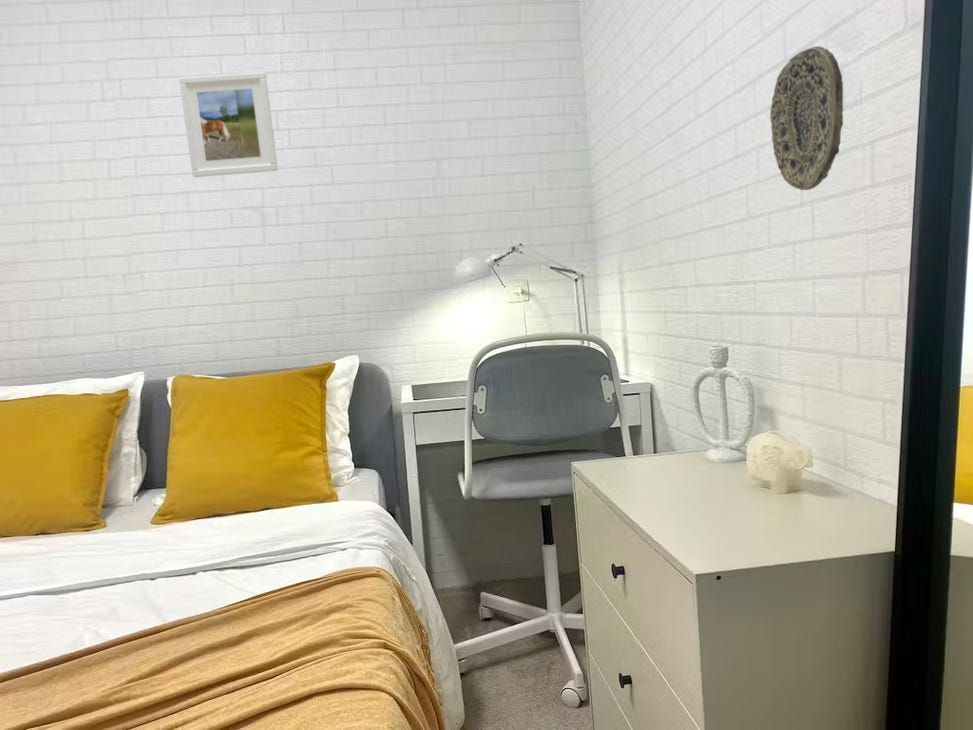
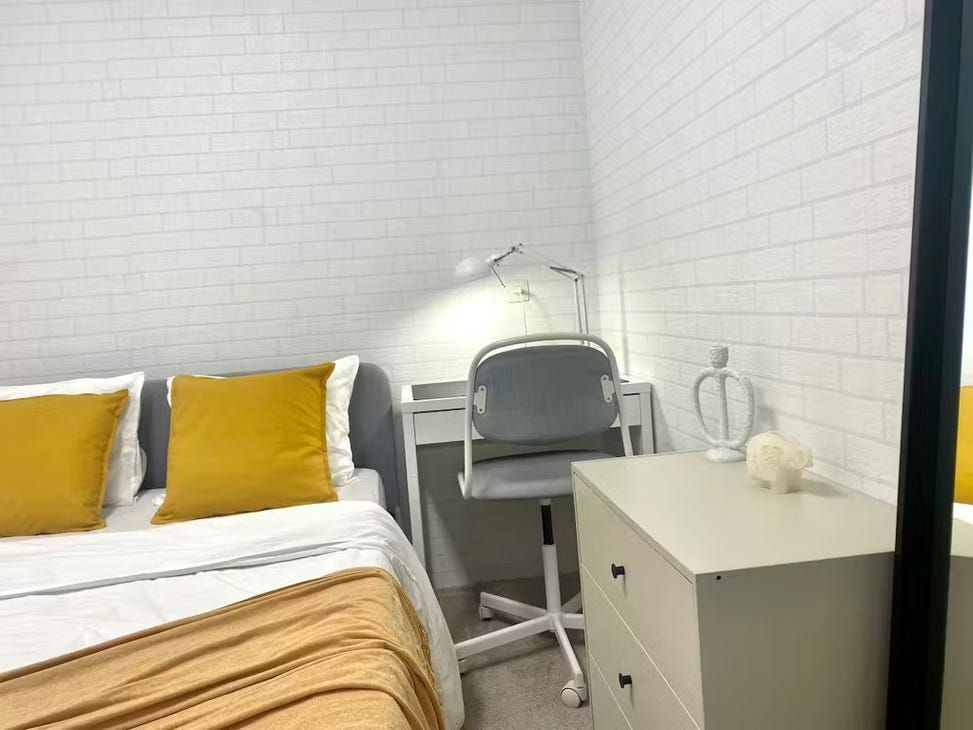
- decorative plate (803, 121)
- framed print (229, 124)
